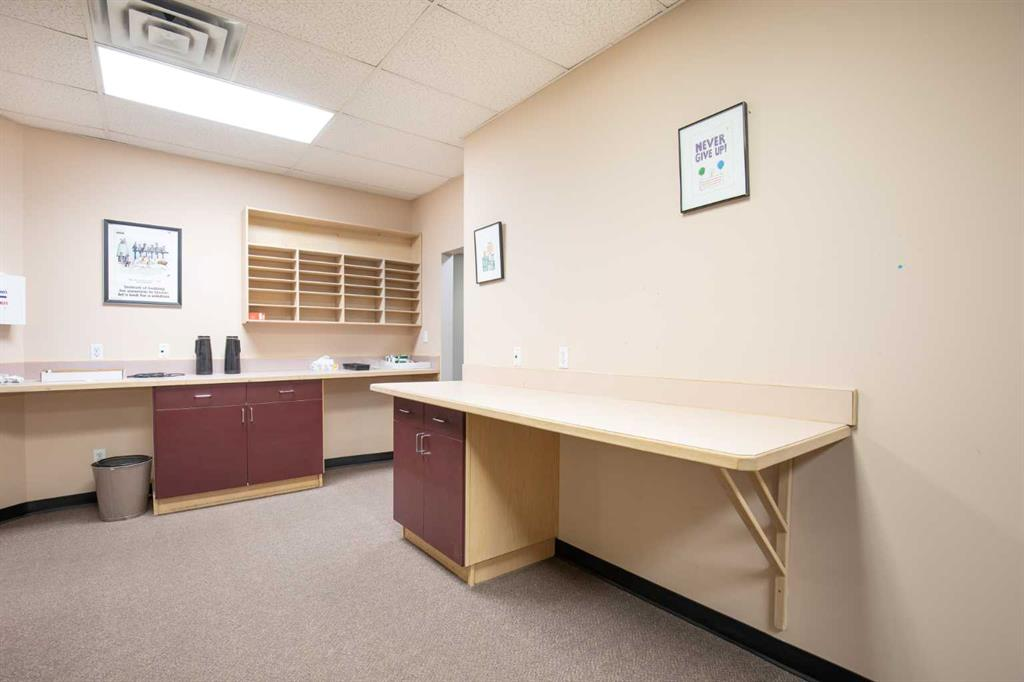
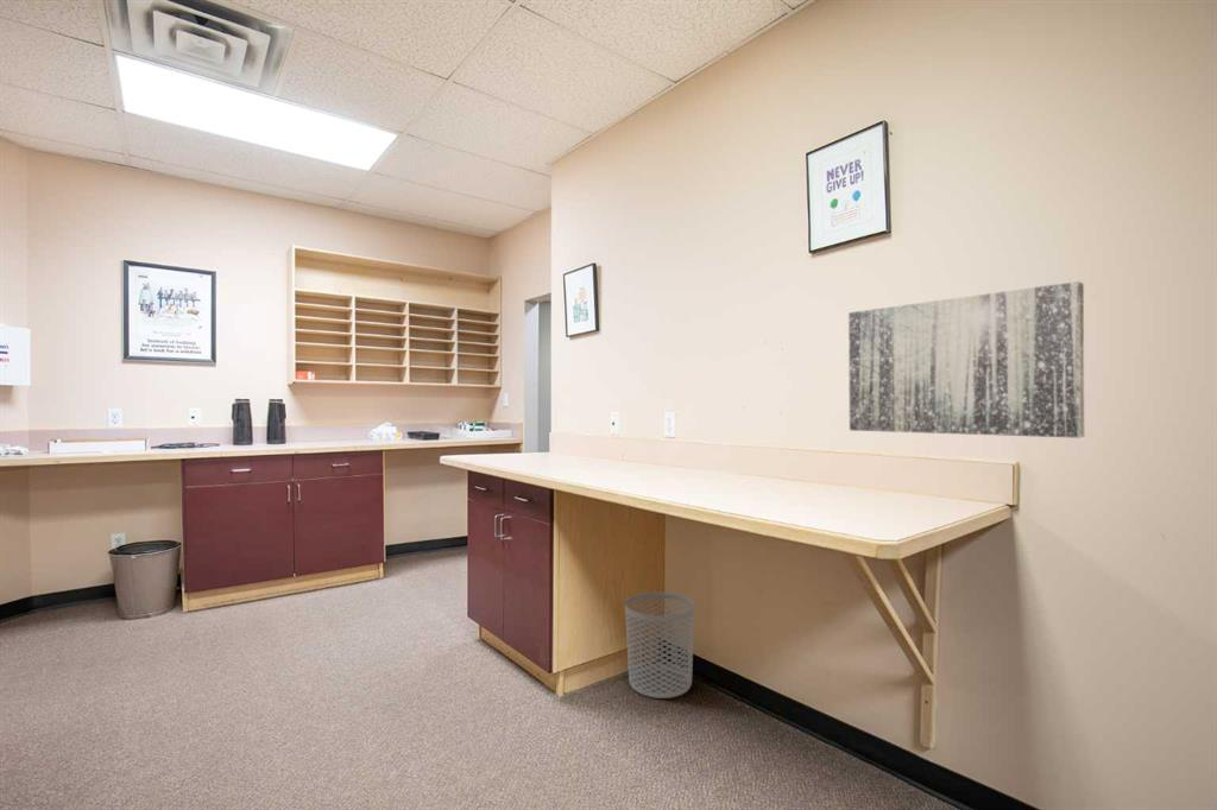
+ waste bin (661, 643)
+ wall art (950, 366)
